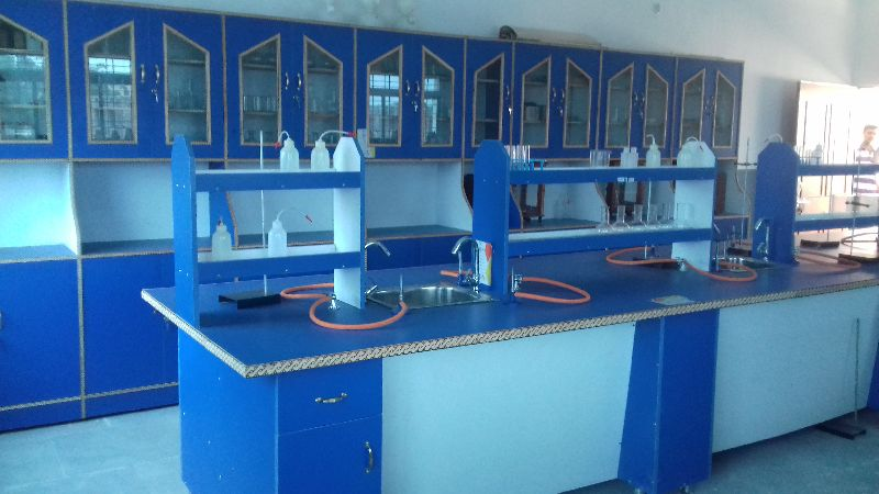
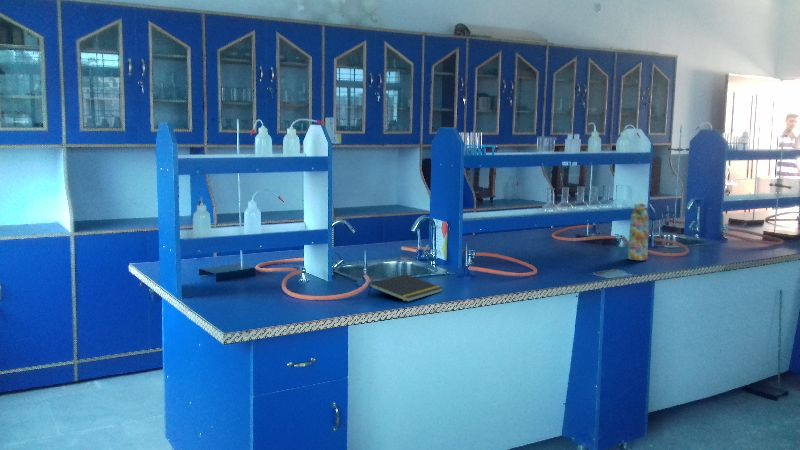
+ water bottle (638, 231)
+ notepad (406, 287)
